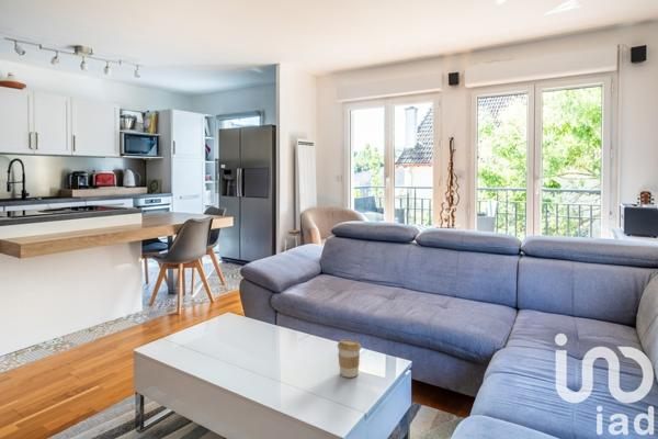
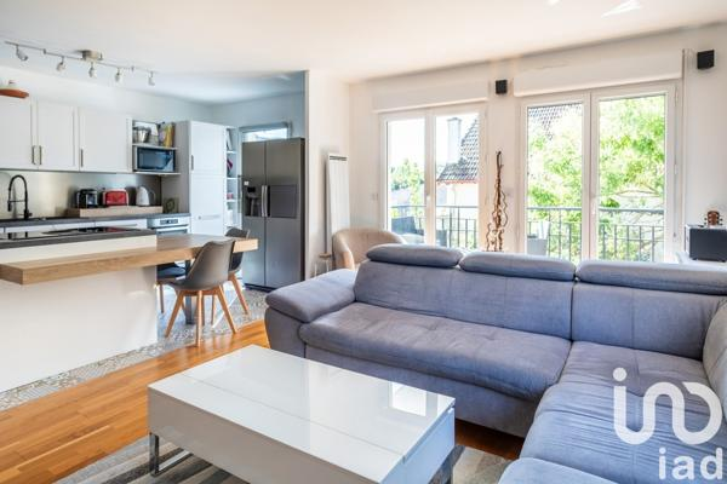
- coffee cup (349, 357)
